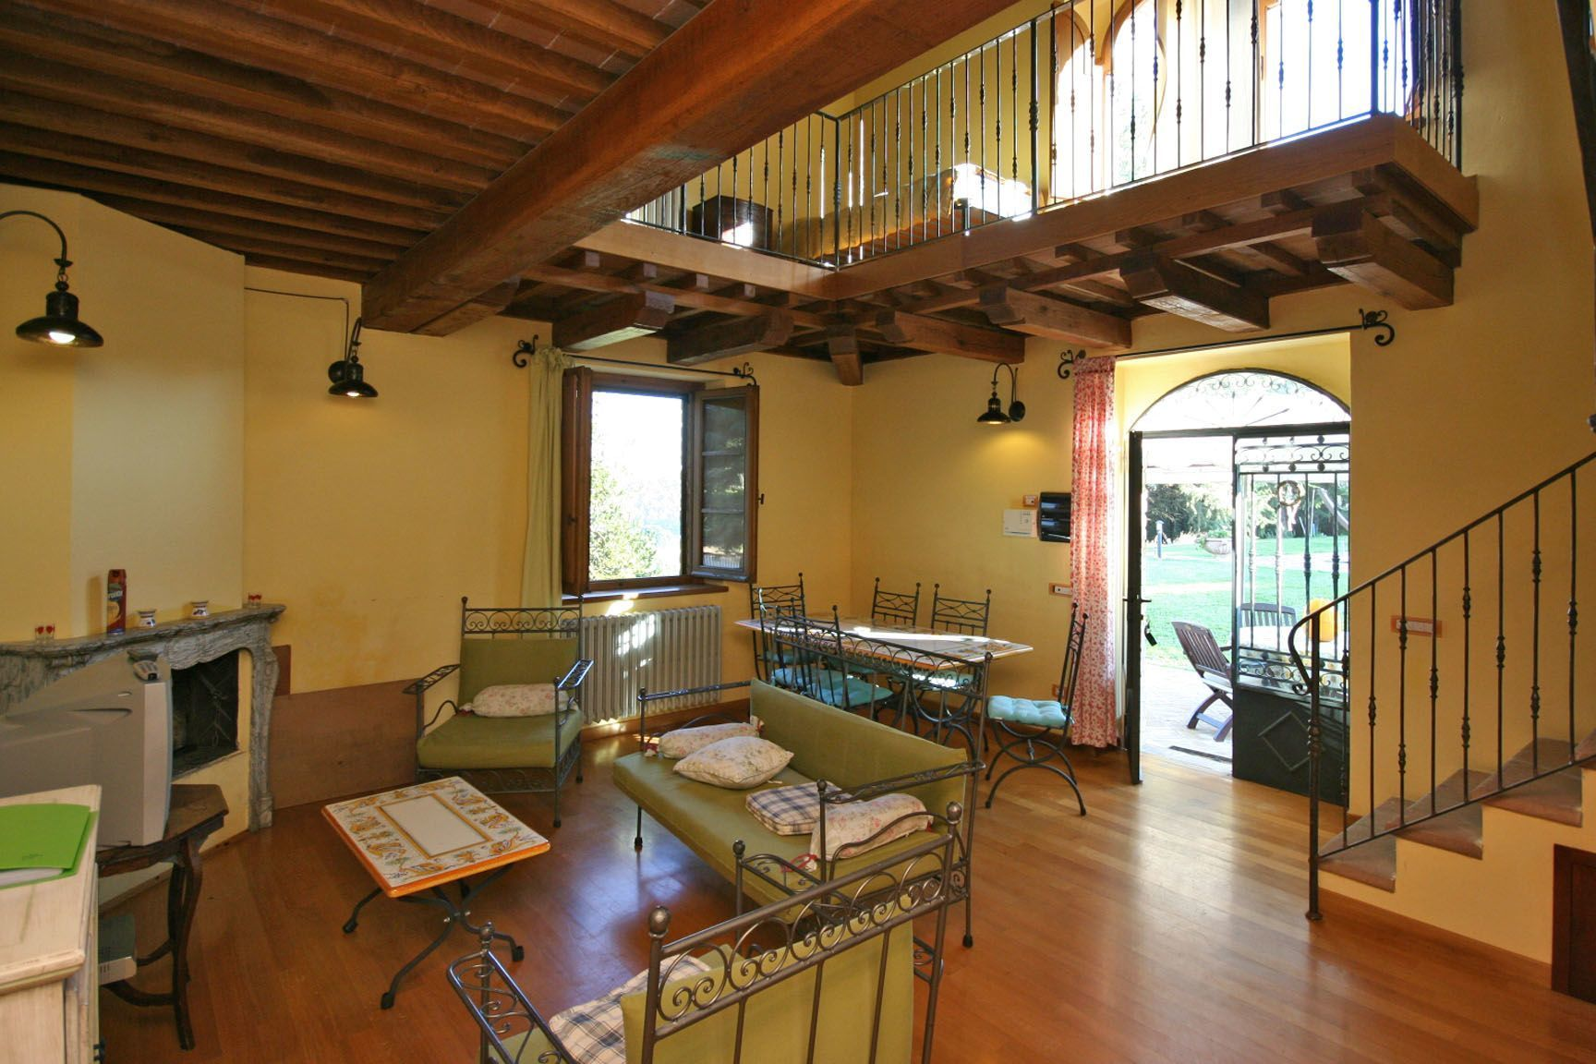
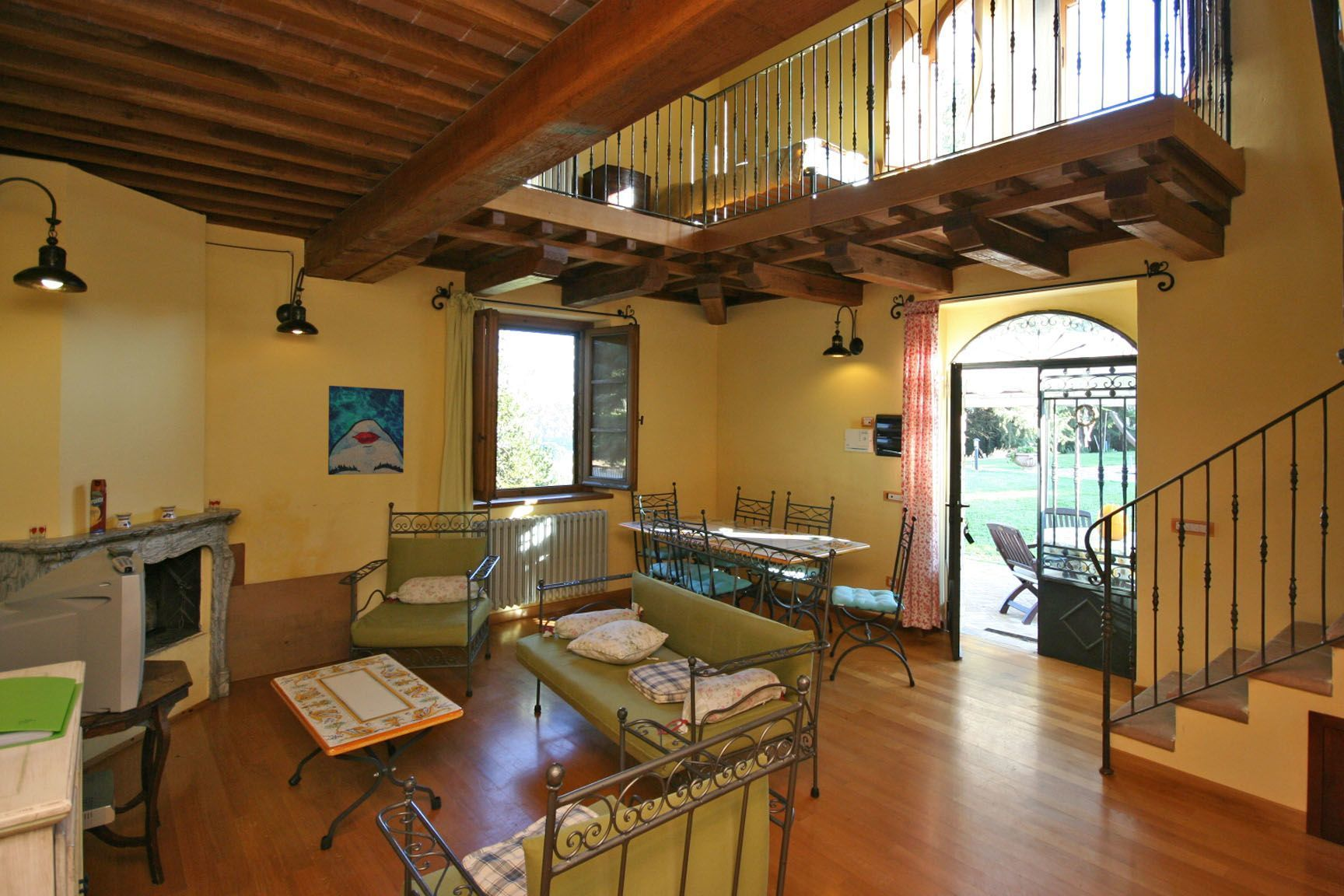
+ wall art (367, 431)
